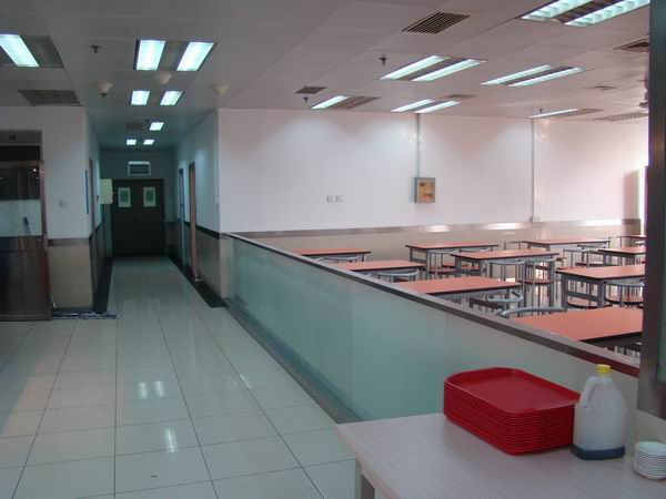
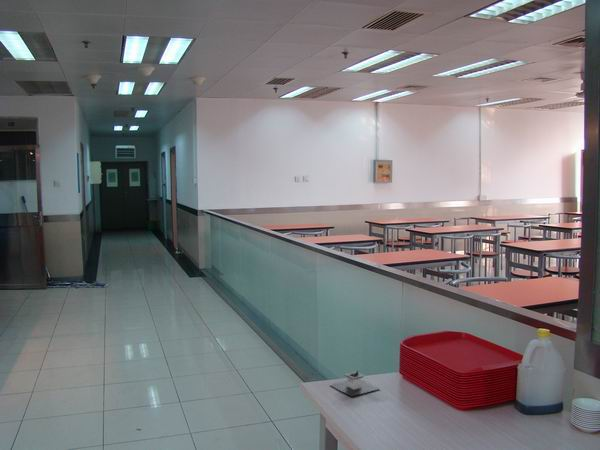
+ architectural model (354, 379)
